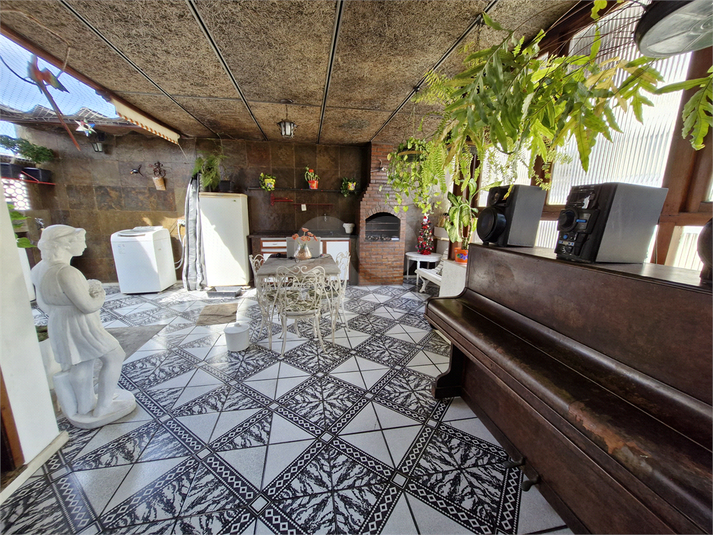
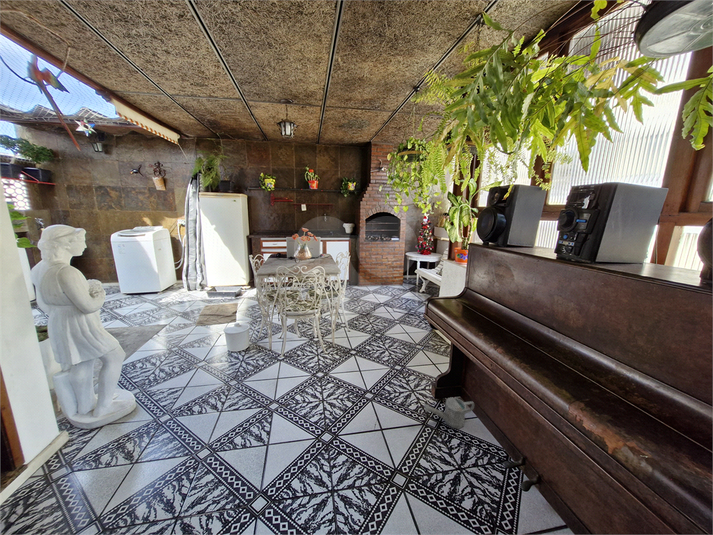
+ watering can (449, 411)
